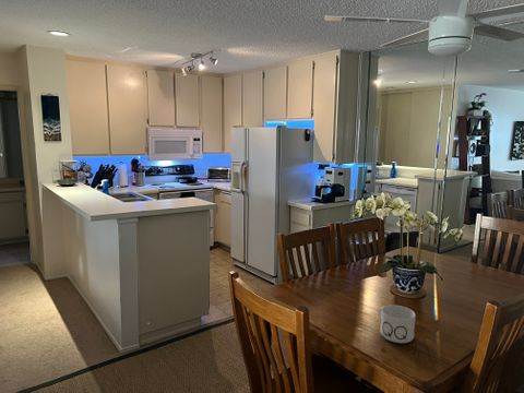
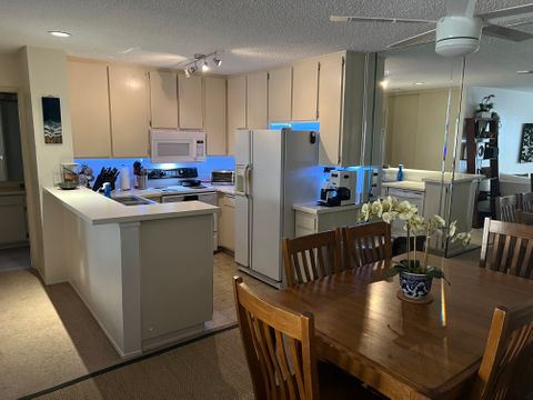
- mug (393, 321)
